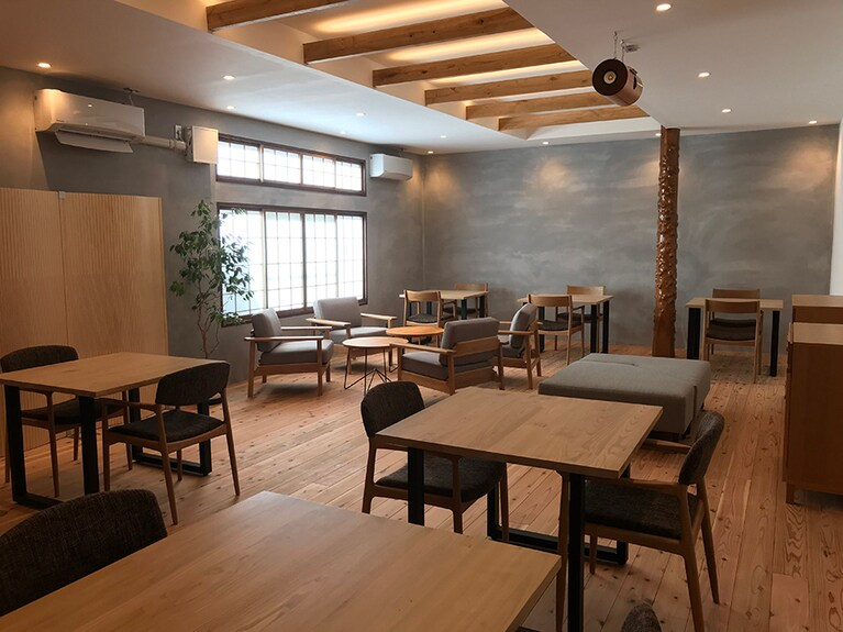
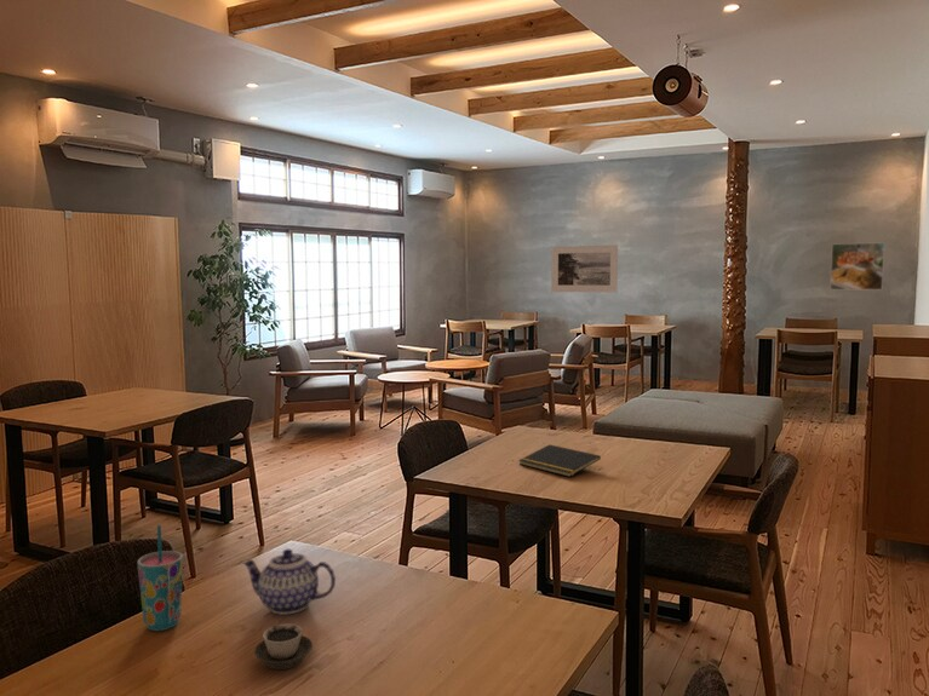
+ notepad (558, 459)
+ teapot (287, 577)
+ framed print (584, 269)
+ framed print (856, 266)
+ cup (283, 646)
+ cup (160, 575)
